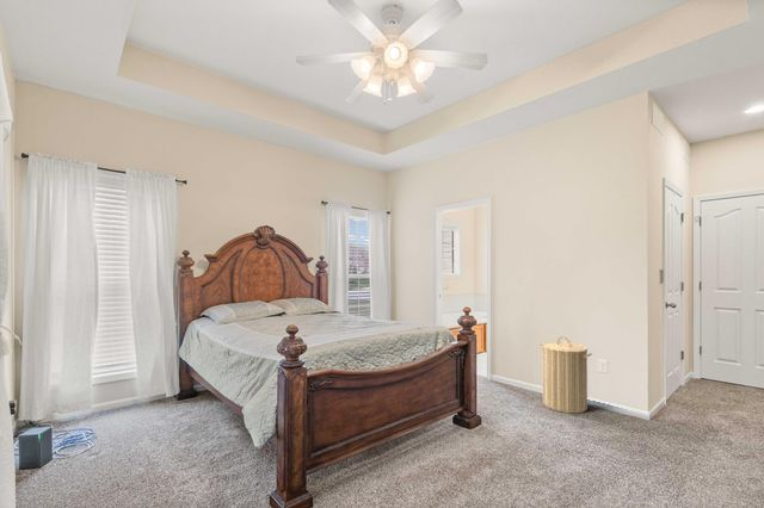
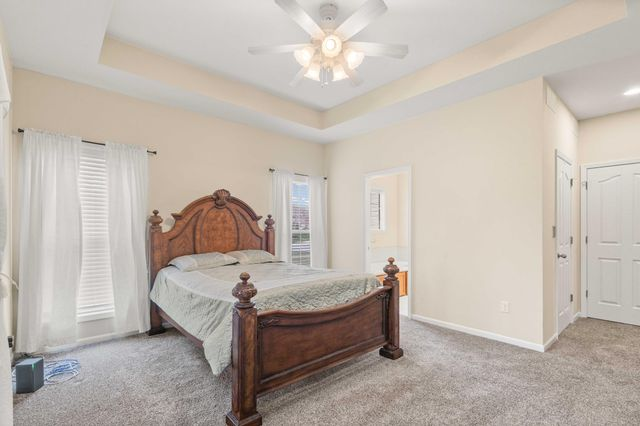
- laundry hamper (563, 371)
